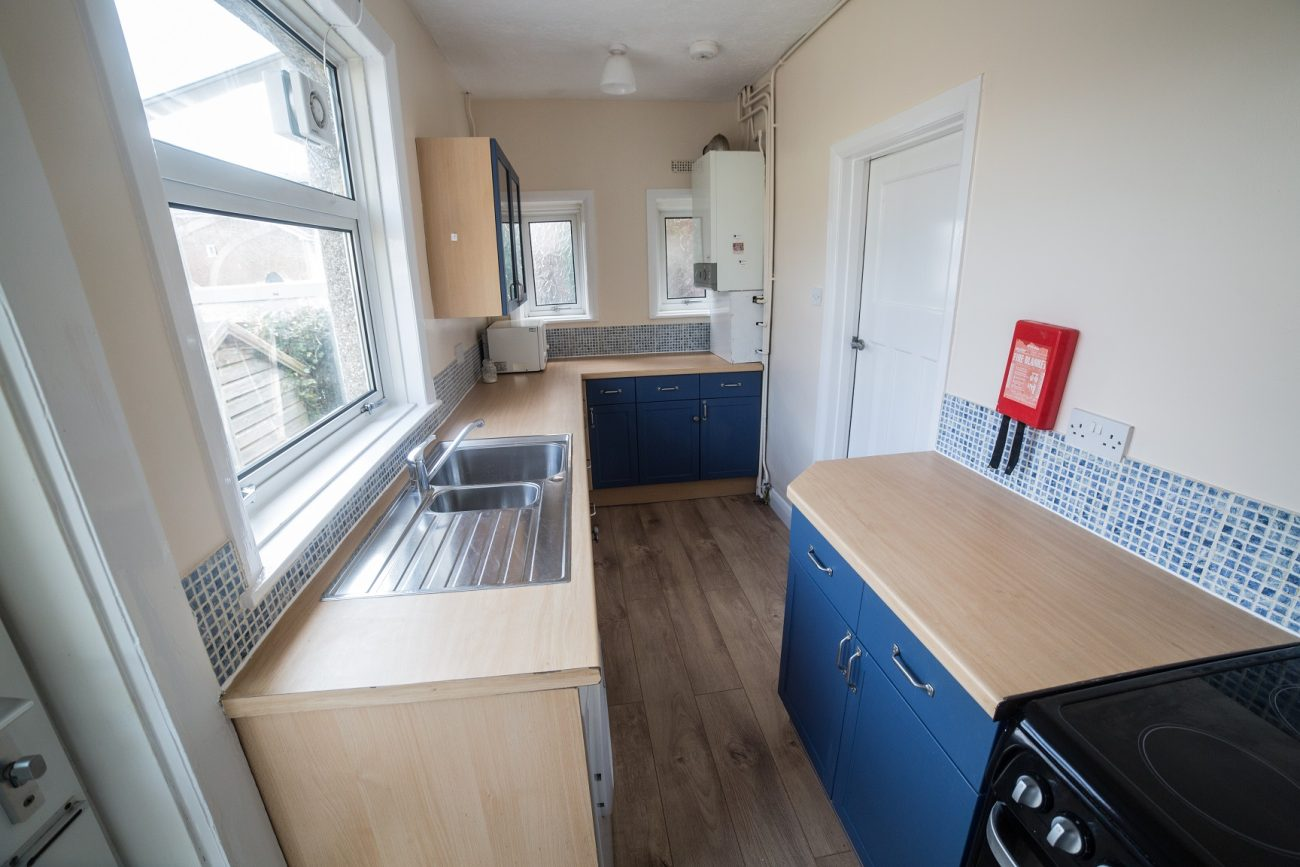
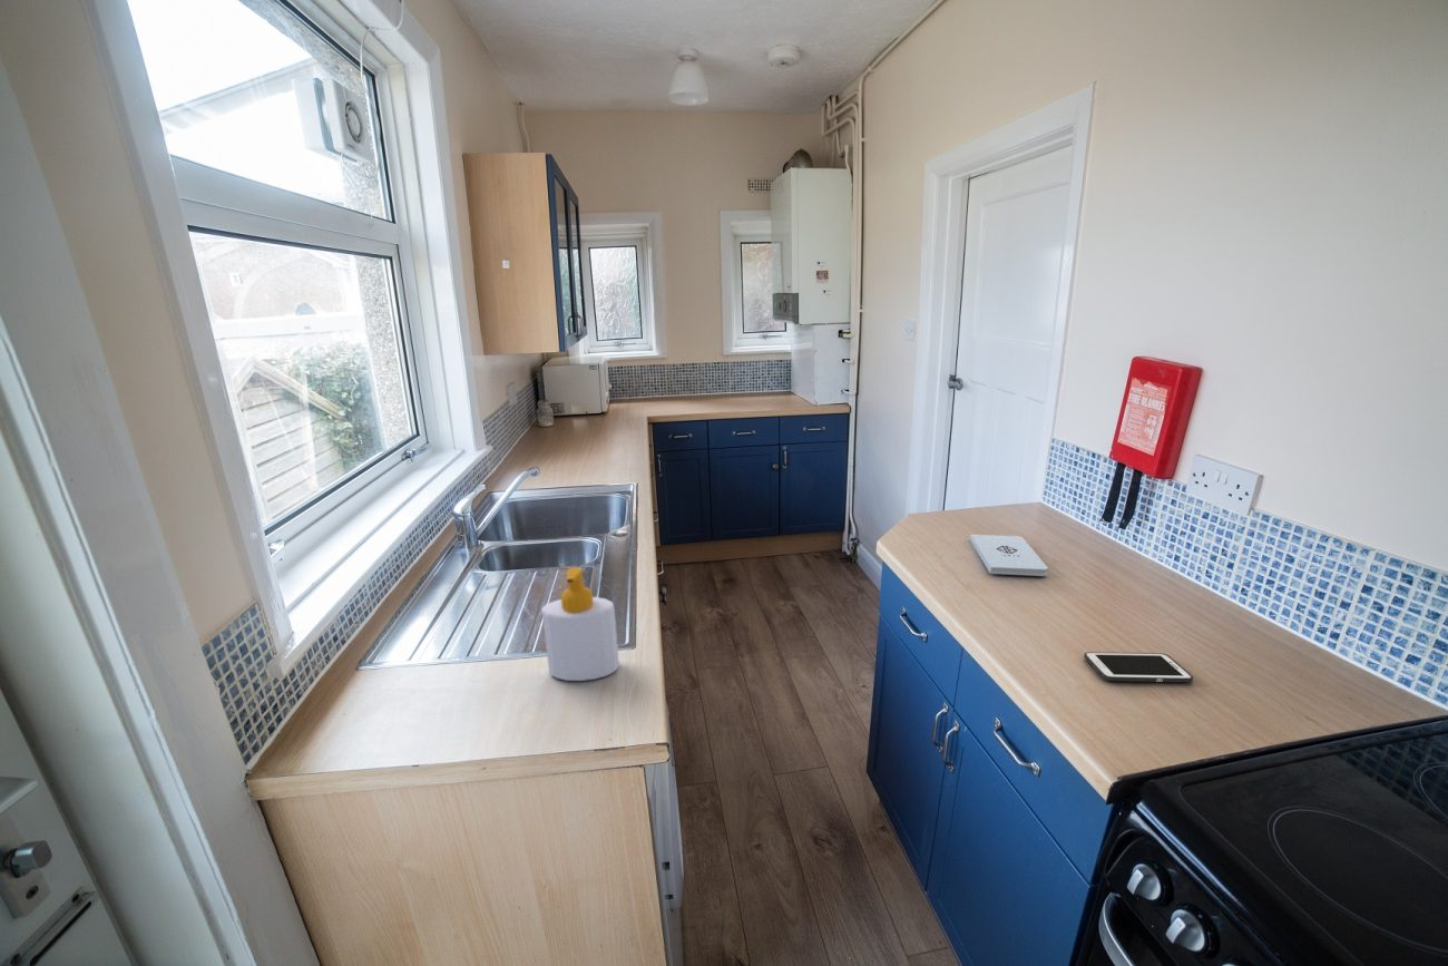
+ cell phone (1136, 666)
+ notepad (1006, 554)
+ soap bottle (579, 621)
